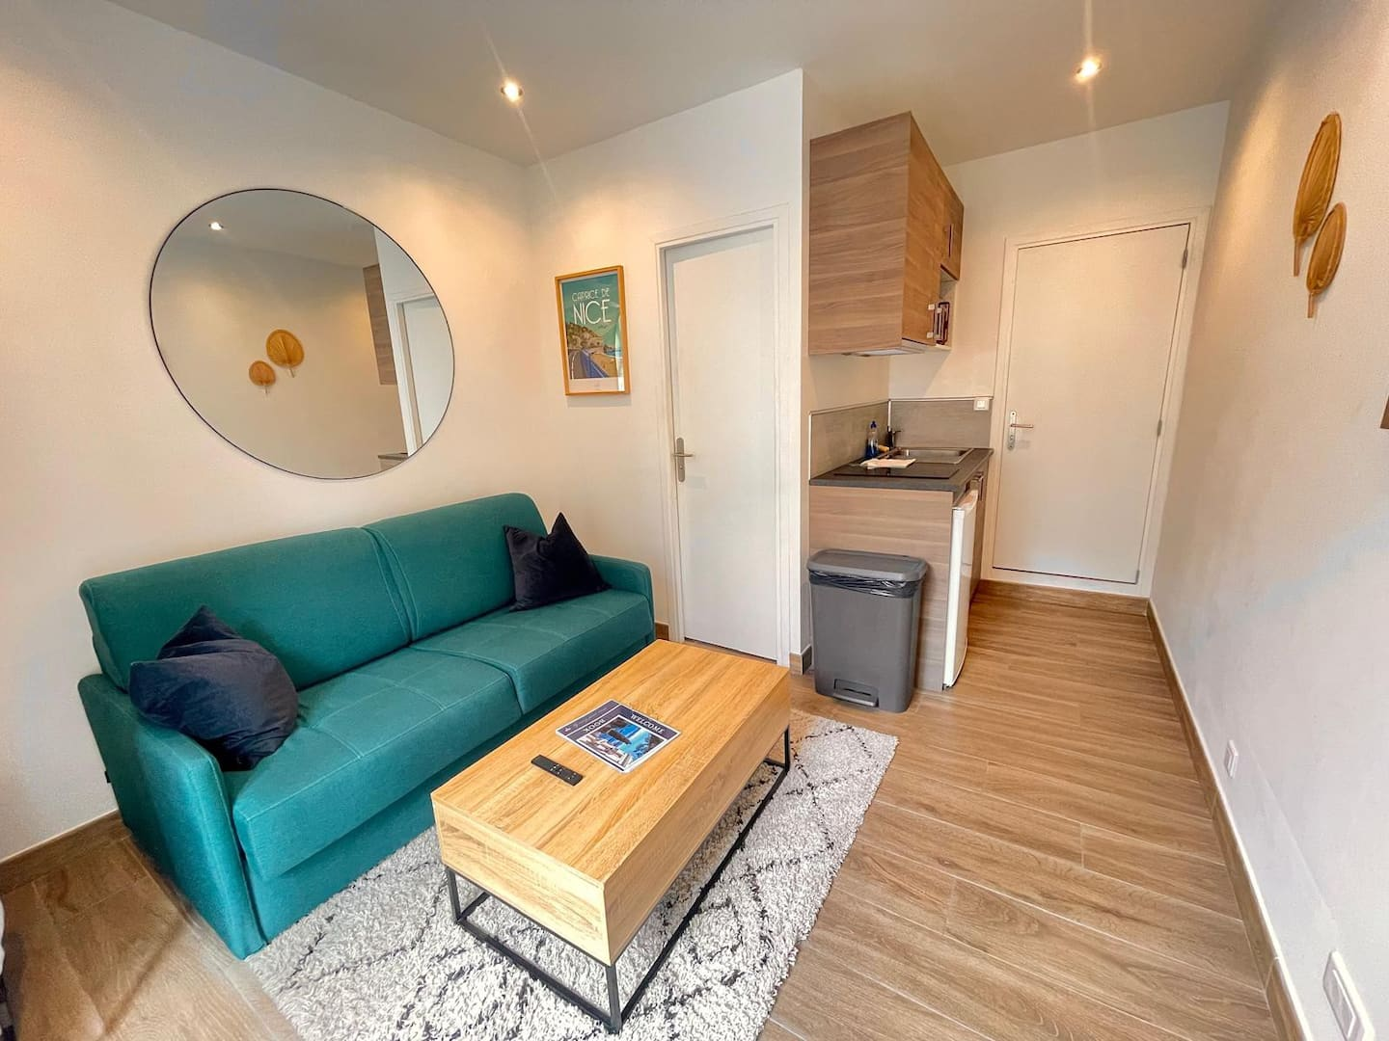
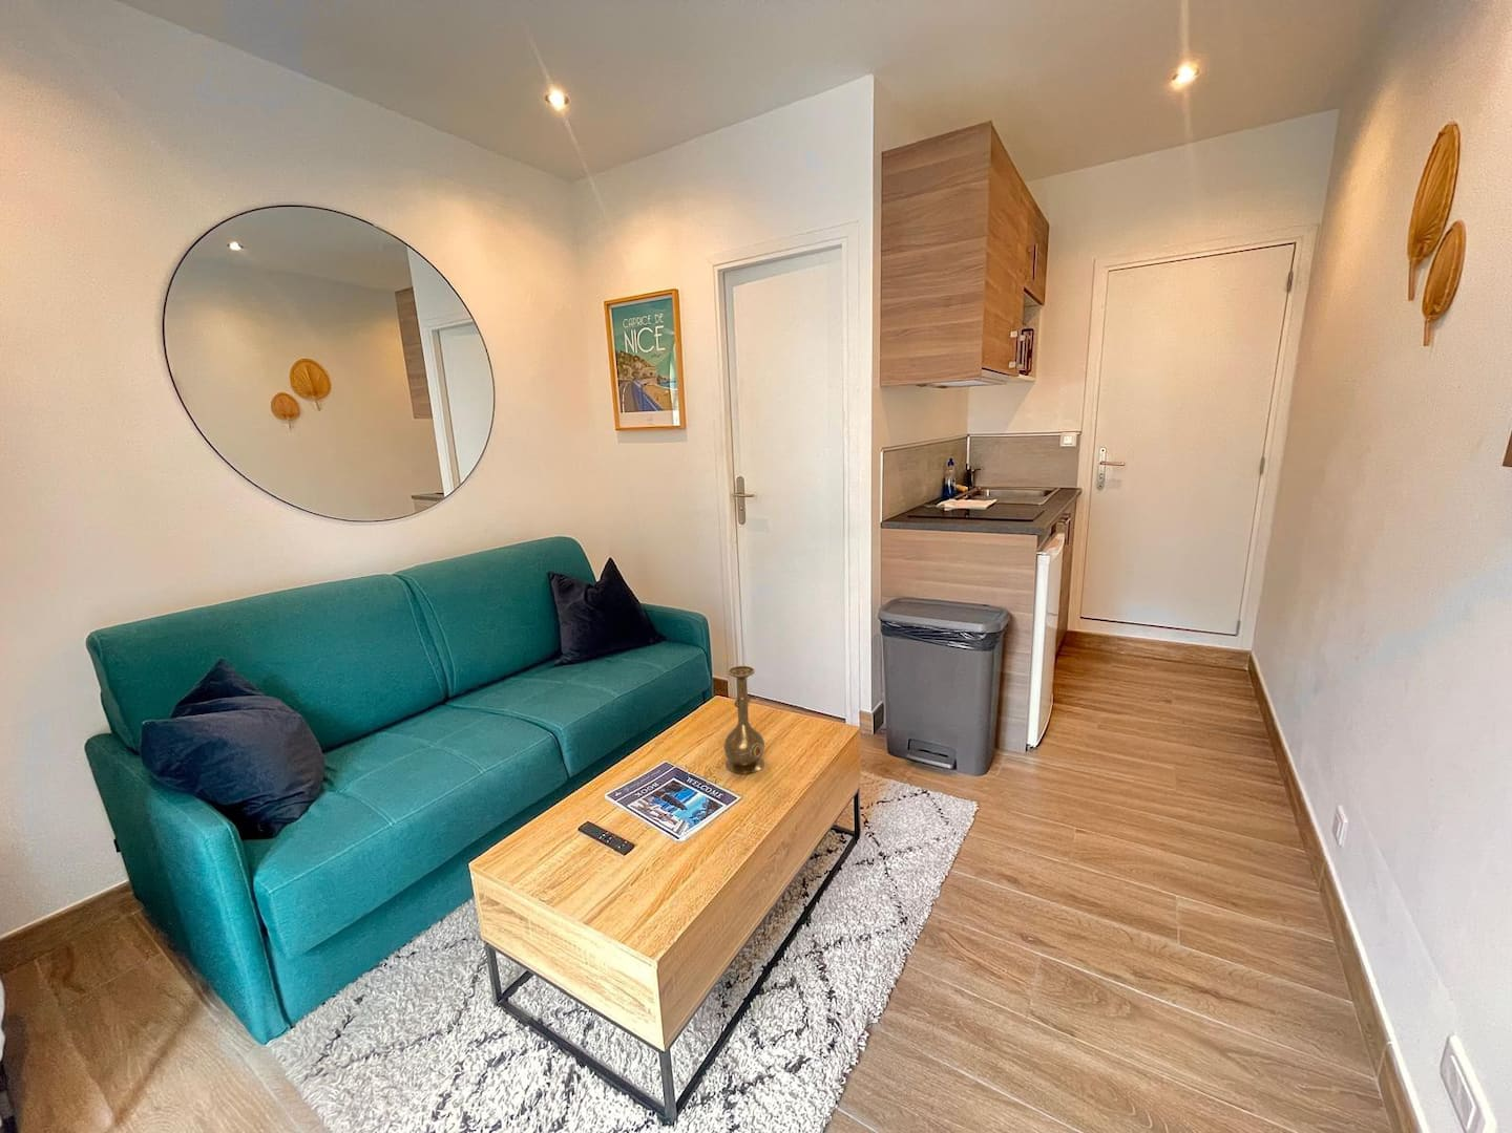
+ vase (743, 718)
